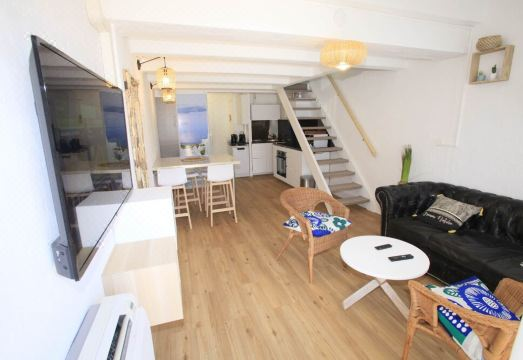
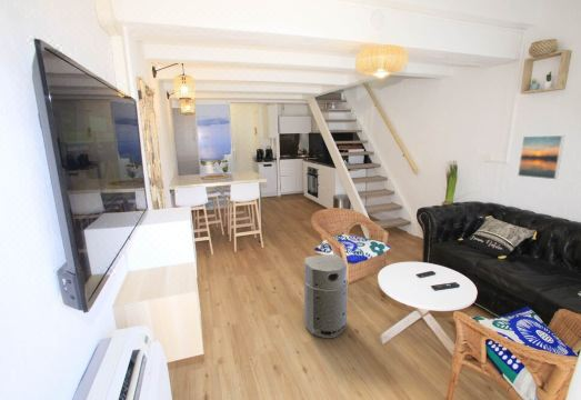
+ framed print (539, 157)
+ air purifier (324, 293)
